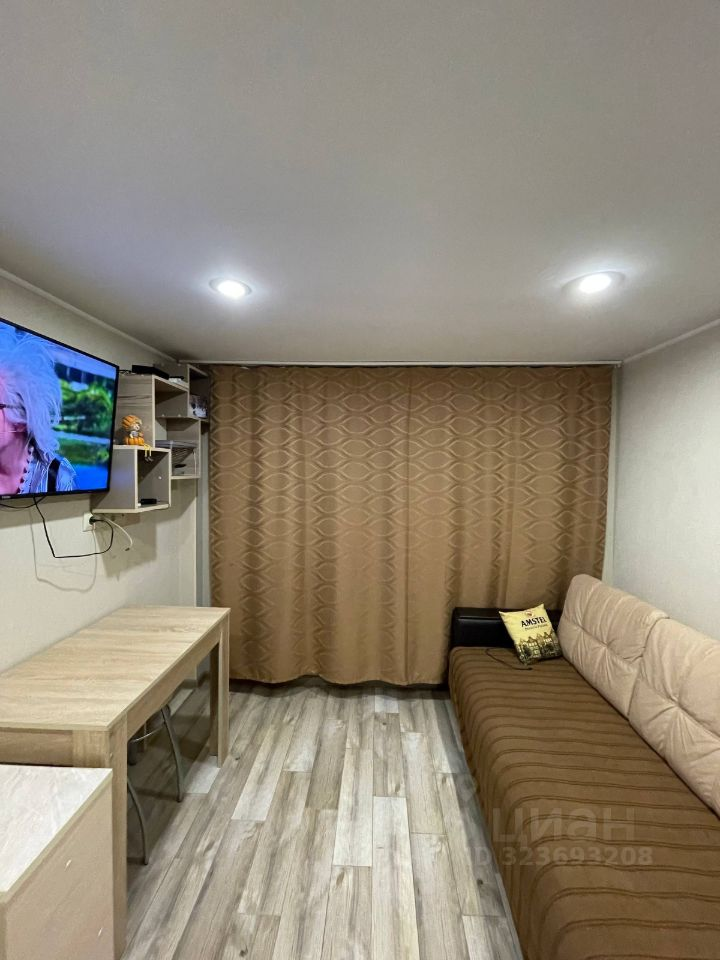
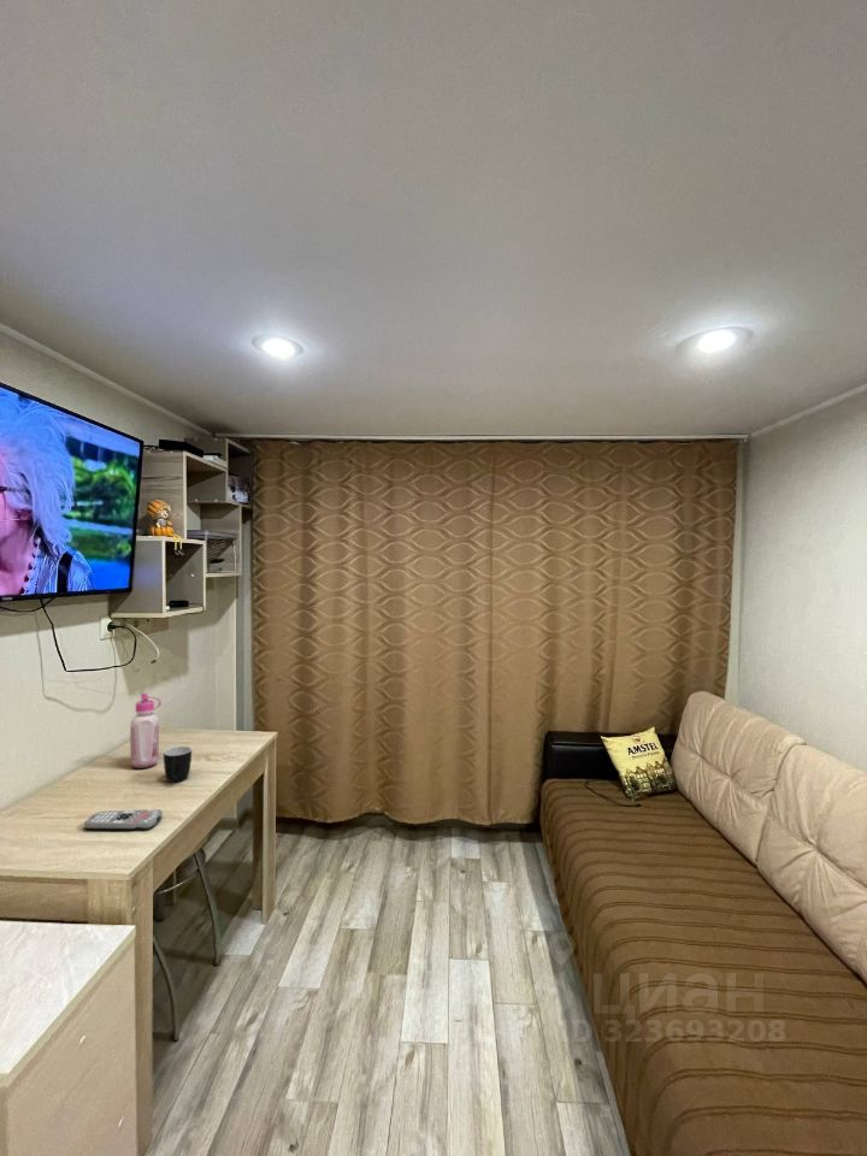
+ mug (176, 766)
+ remote control (123, 820)
+ glue bottle (144, 729)
